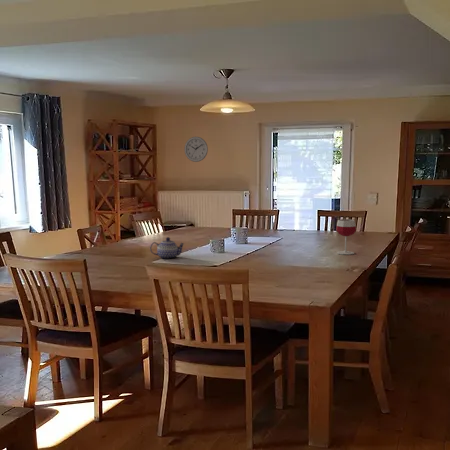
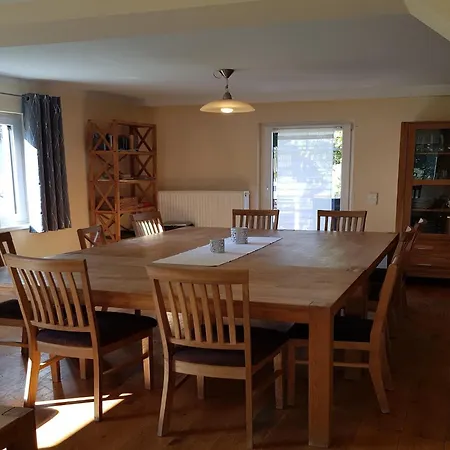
- wineglass (345, 236)
- teapot (167, 247)
- wall clock (195, 149)
